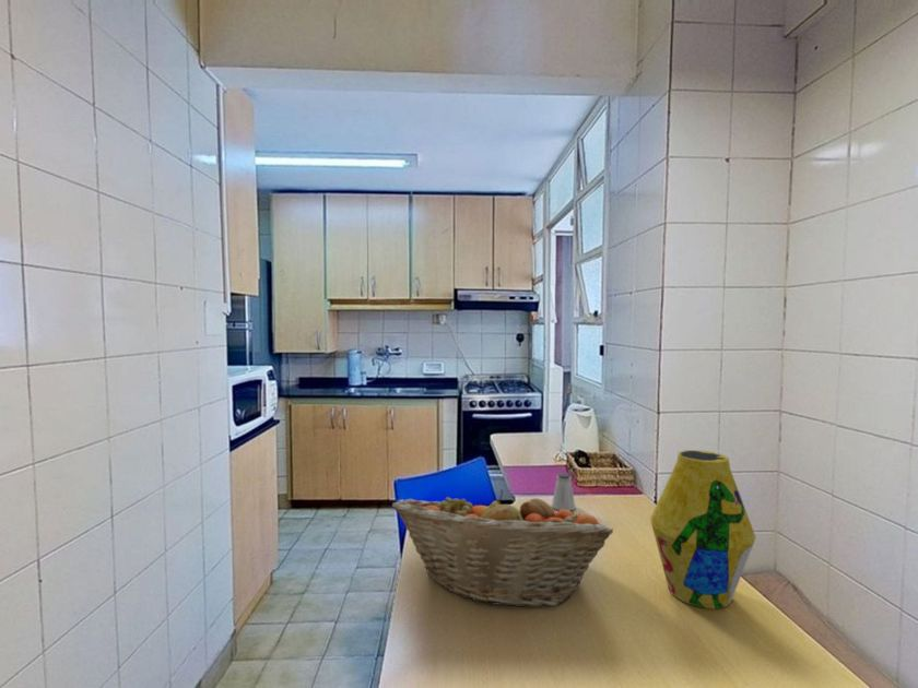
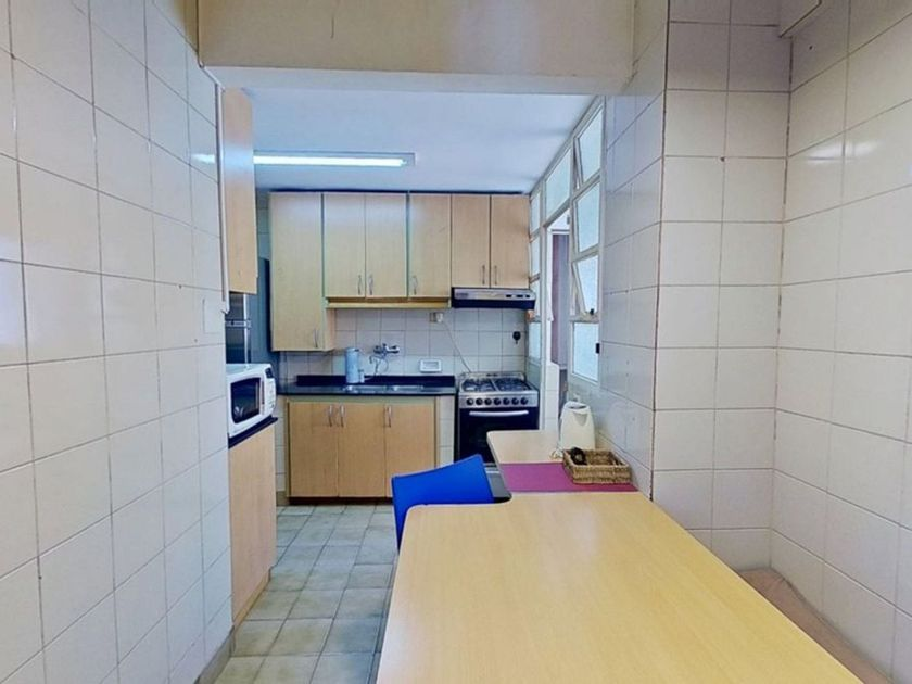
- fruit basket (497, 532)
- saltshaker (563, 490)
- vase (701, 524)
